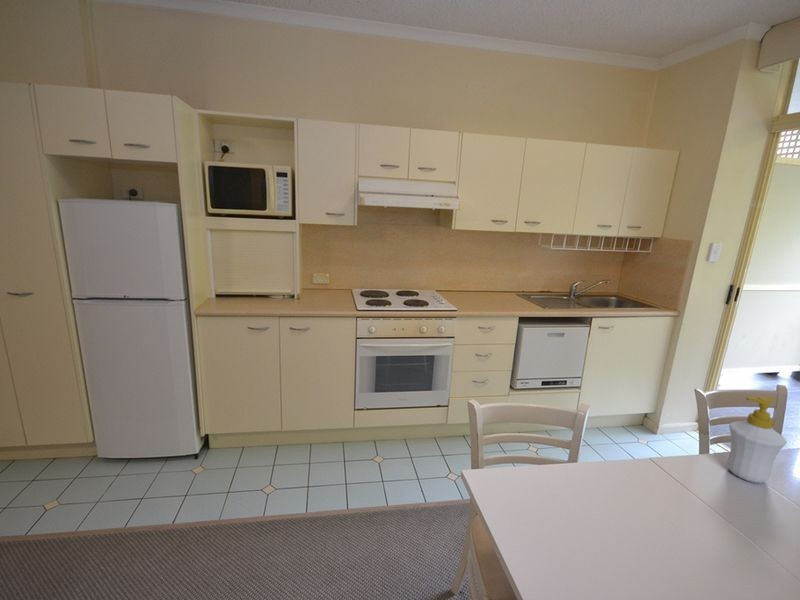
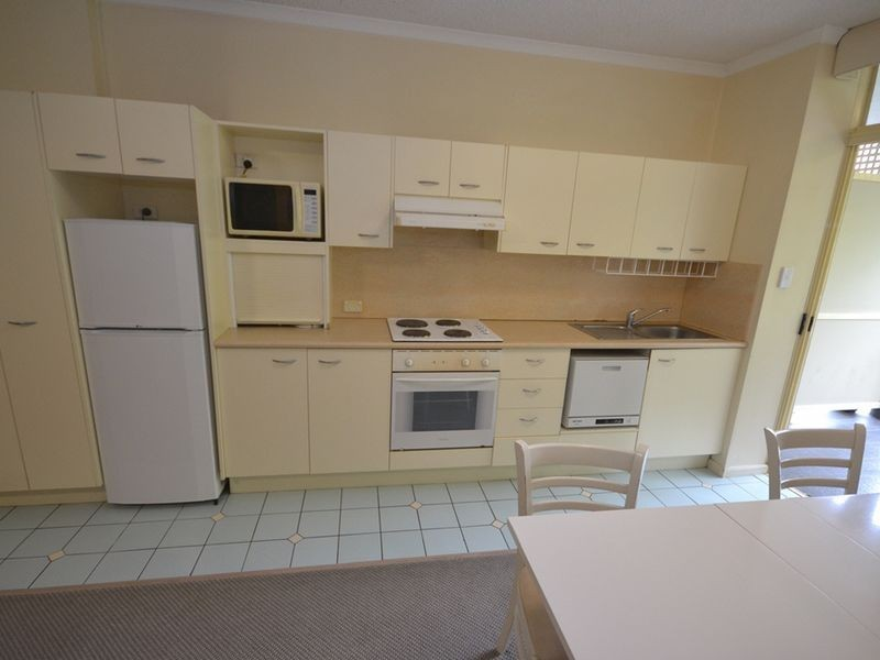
- soap bottle (756, 437)
